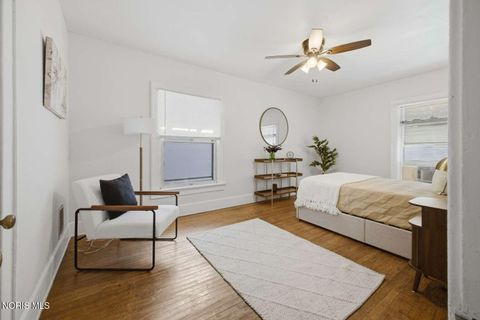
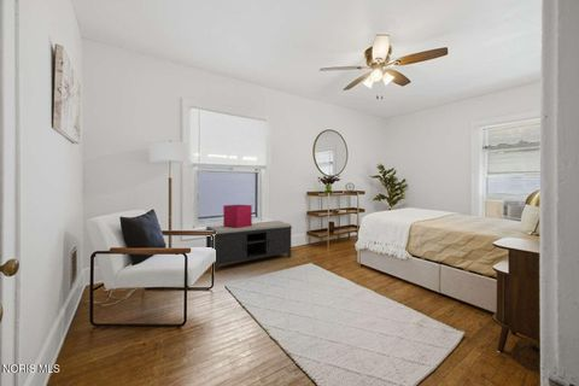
+ bench (250, 242)
+ storage bin (238, 215)
